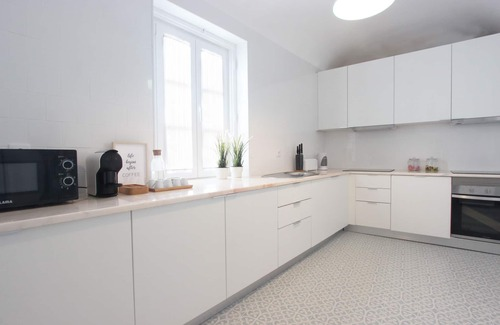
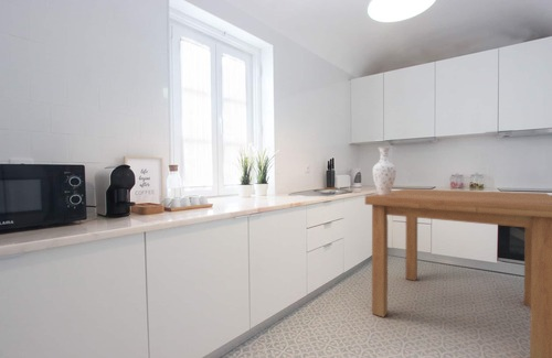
+ dining table (465, 221)
+ vase (383, 171)
